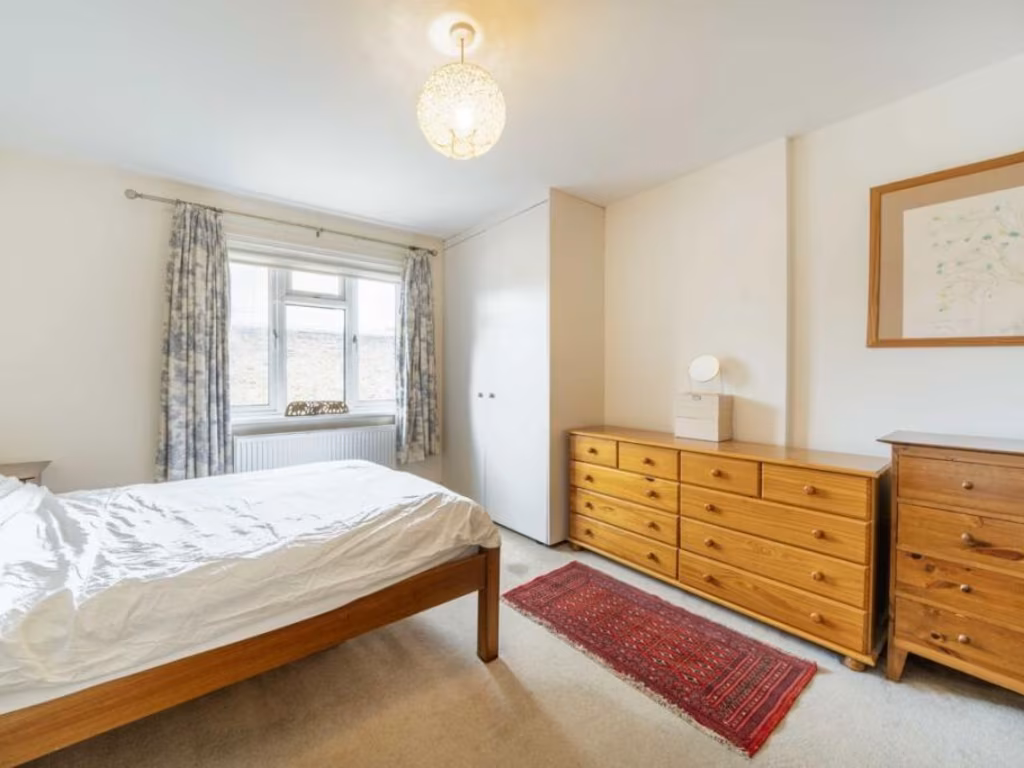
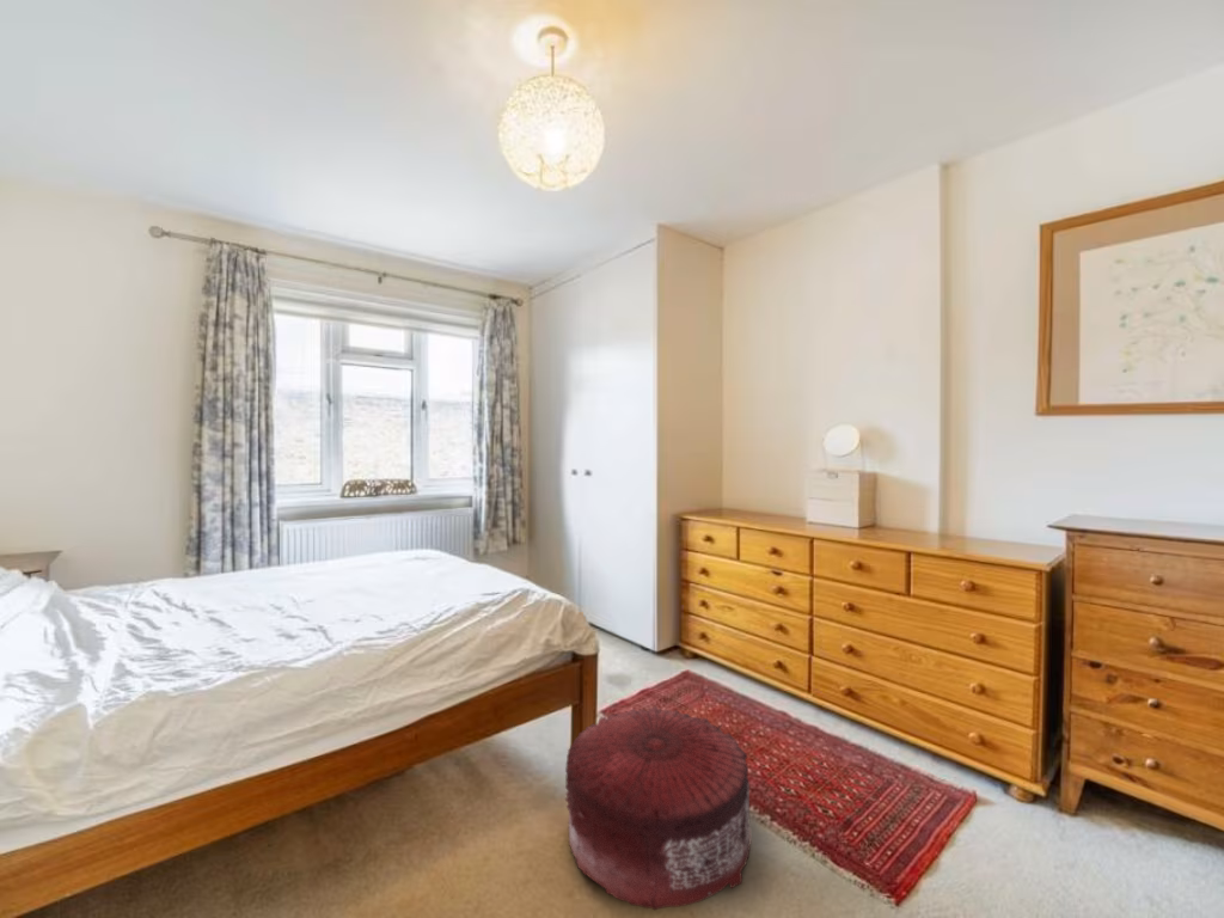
+ pouf (657, 787)
